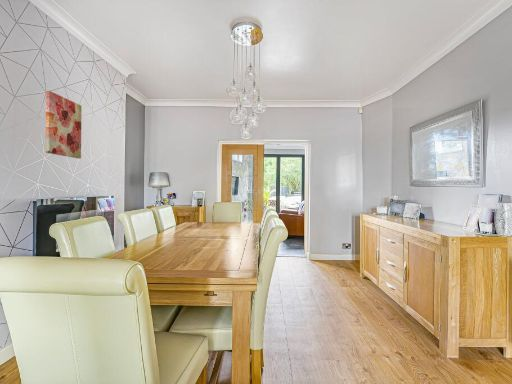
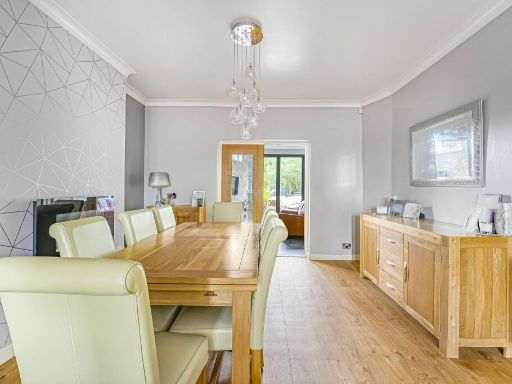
- wall art (64, 127)
